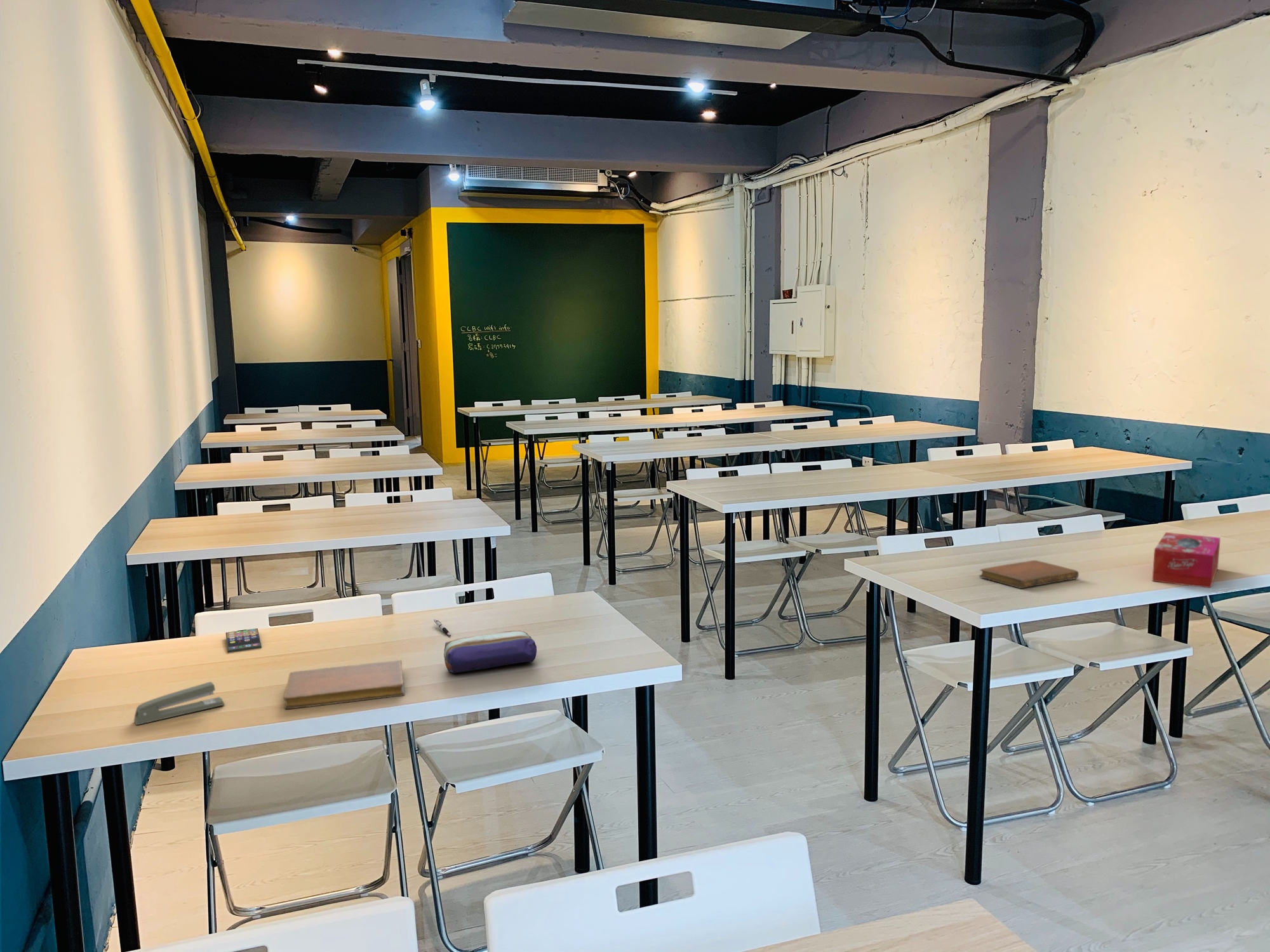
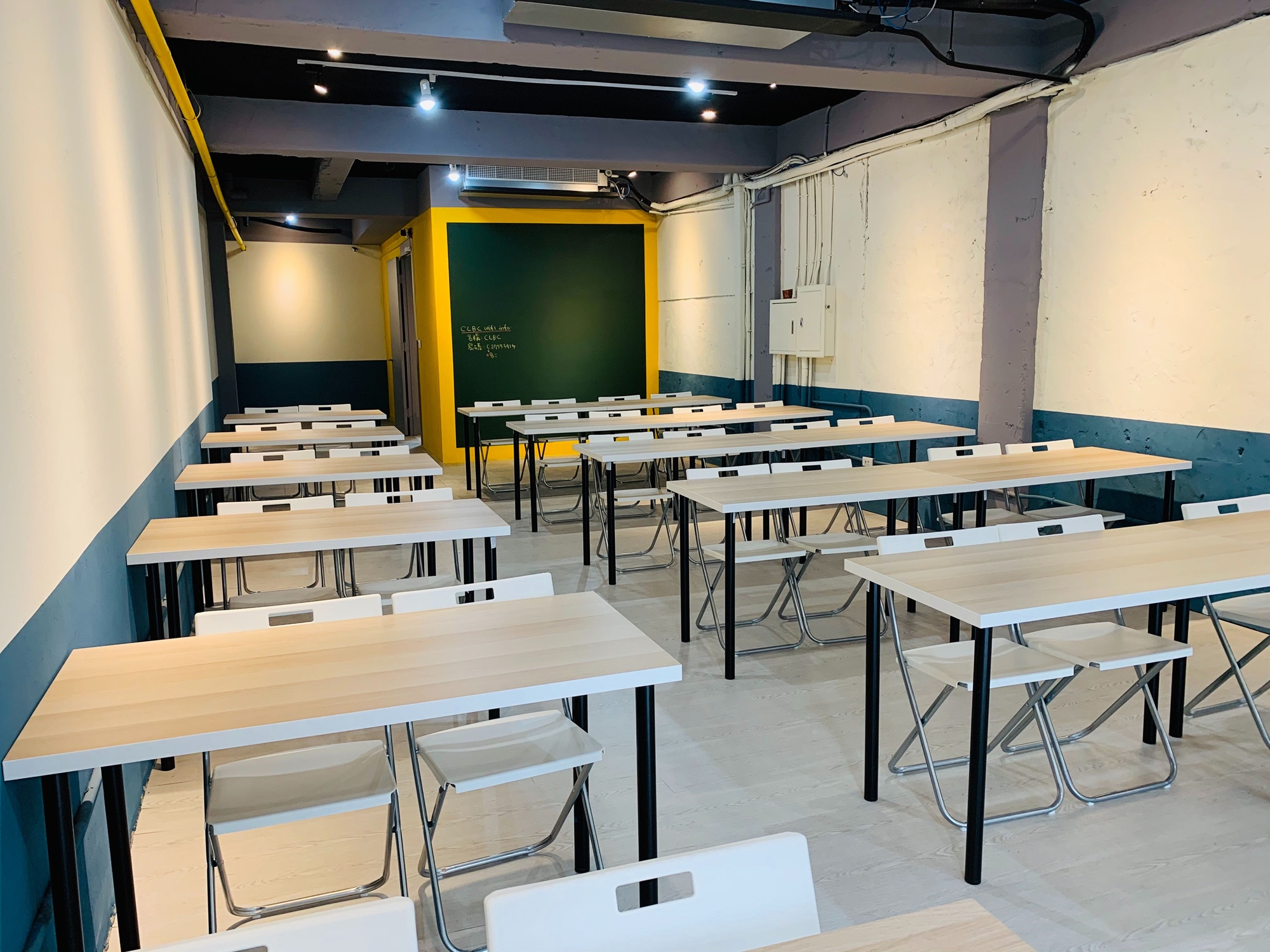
- notebook (345, 683)
- tissue box (1187, 559)
- pen (443, 627)
- smartphone (243, 640)
- notebook (1028, 574)
- stapler (179, 701)
- pencil case (491, 651)
